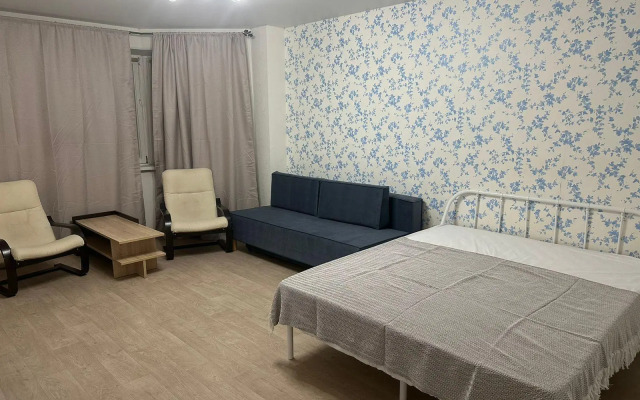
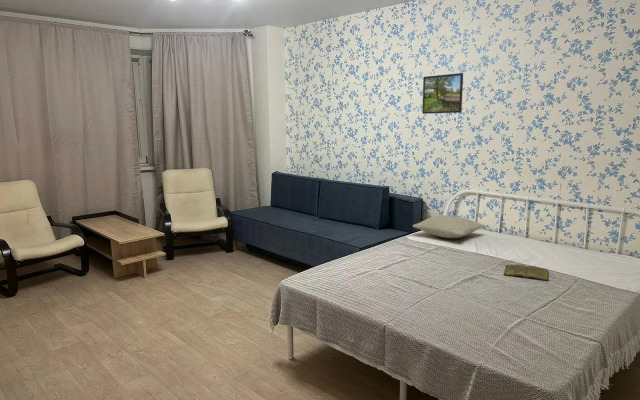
+ book (526, 271)
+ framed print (442, 94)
+ pillow (448, 226)
